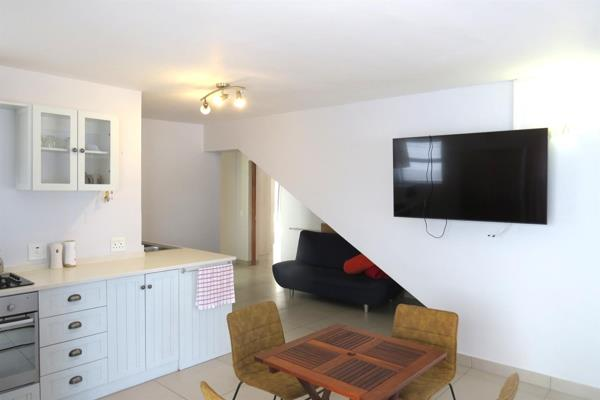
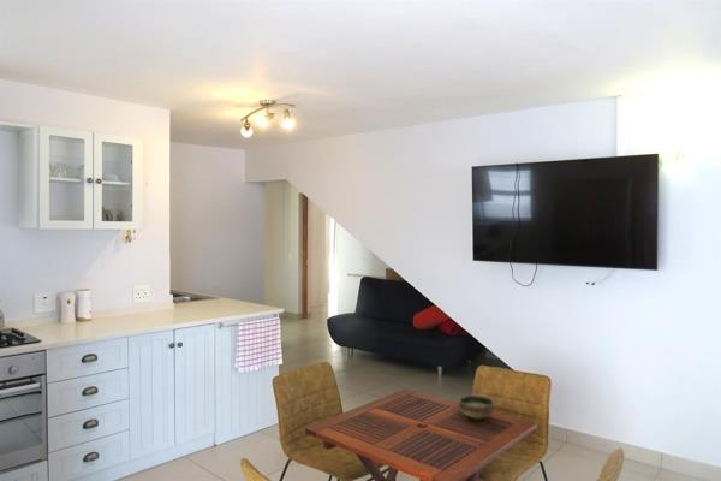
+ bowl (476, 409)
